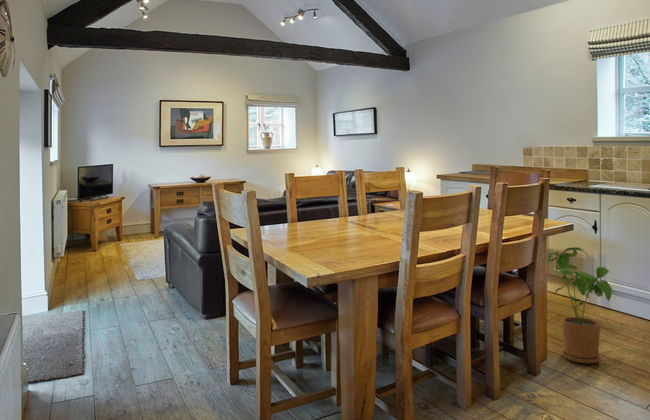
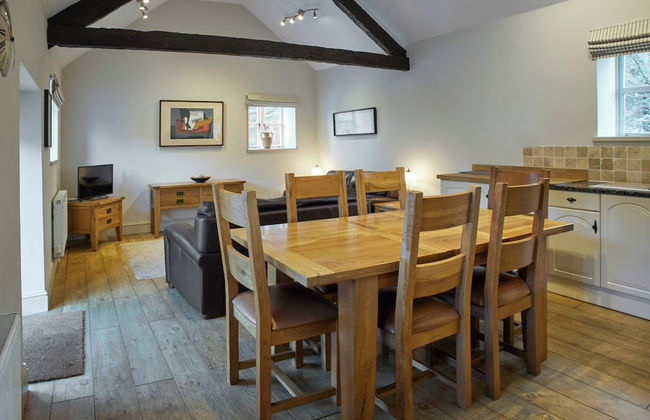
- house plant (582, 302)
